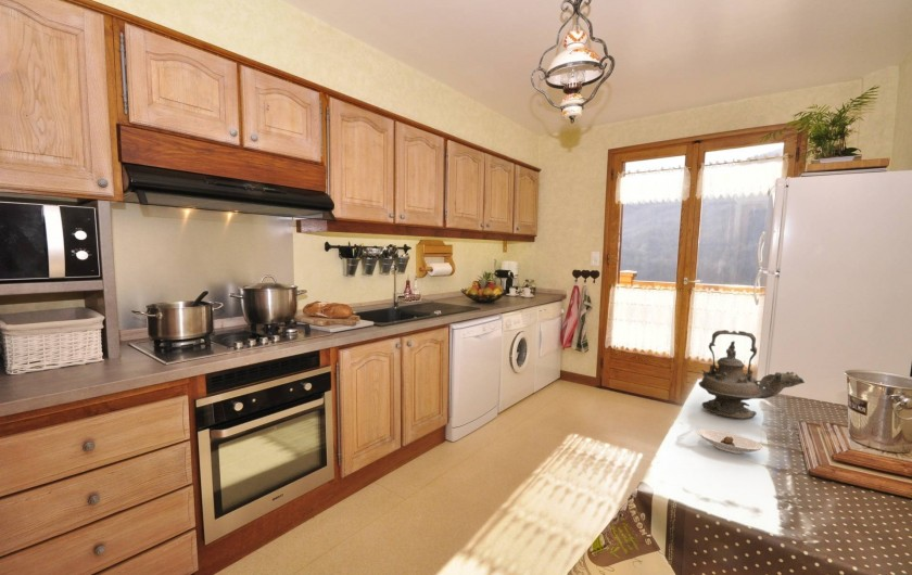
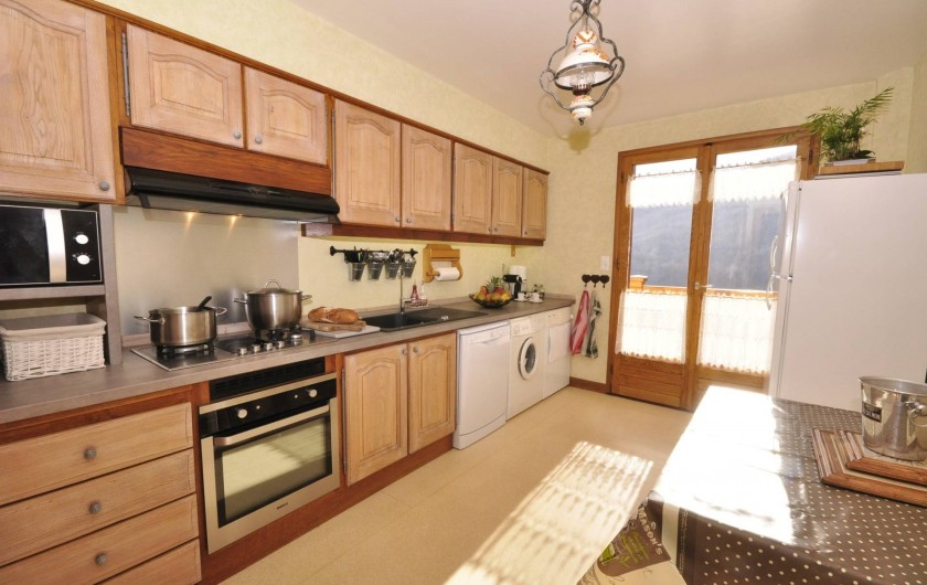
- saucer (729, 442)
- teapot (749, 373)
